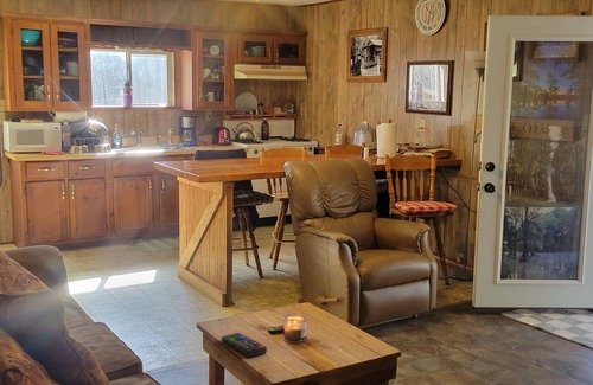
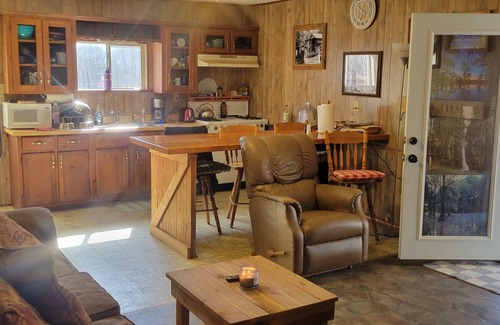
- remote control (243, 344)
